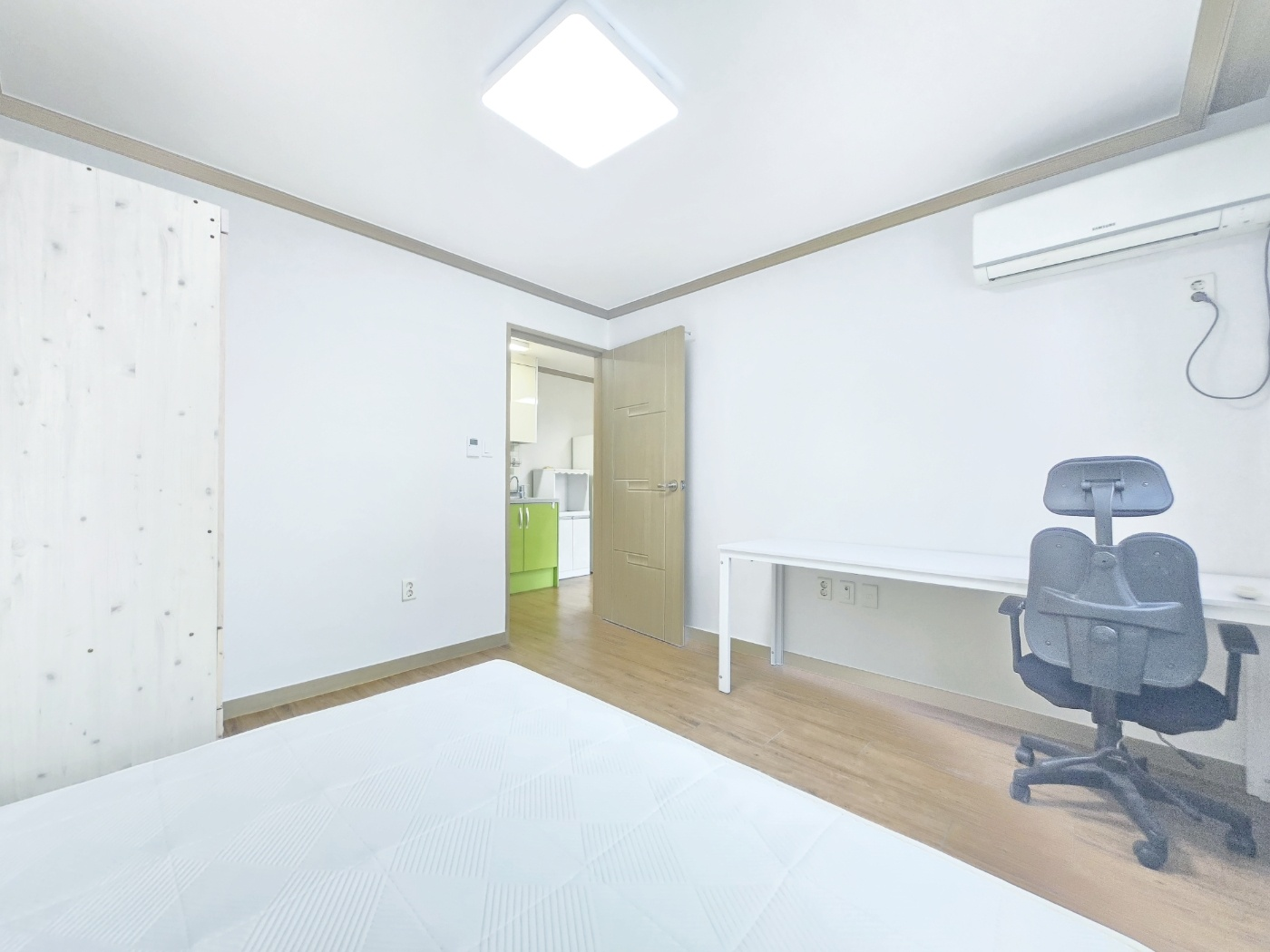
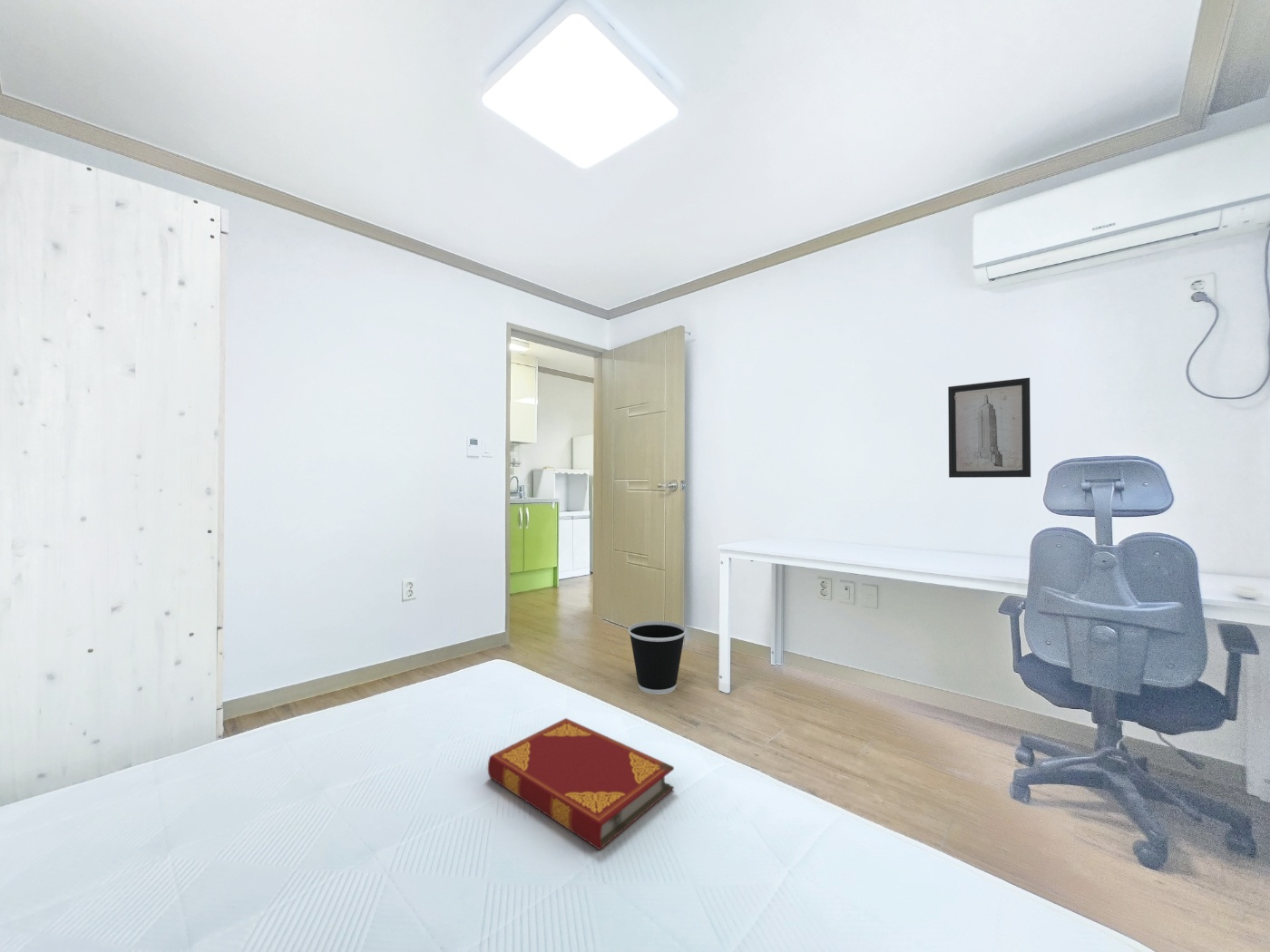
+ wastebasket (657, 657)
+ wall art (987, 430)
+ hardback book (579, 772)
